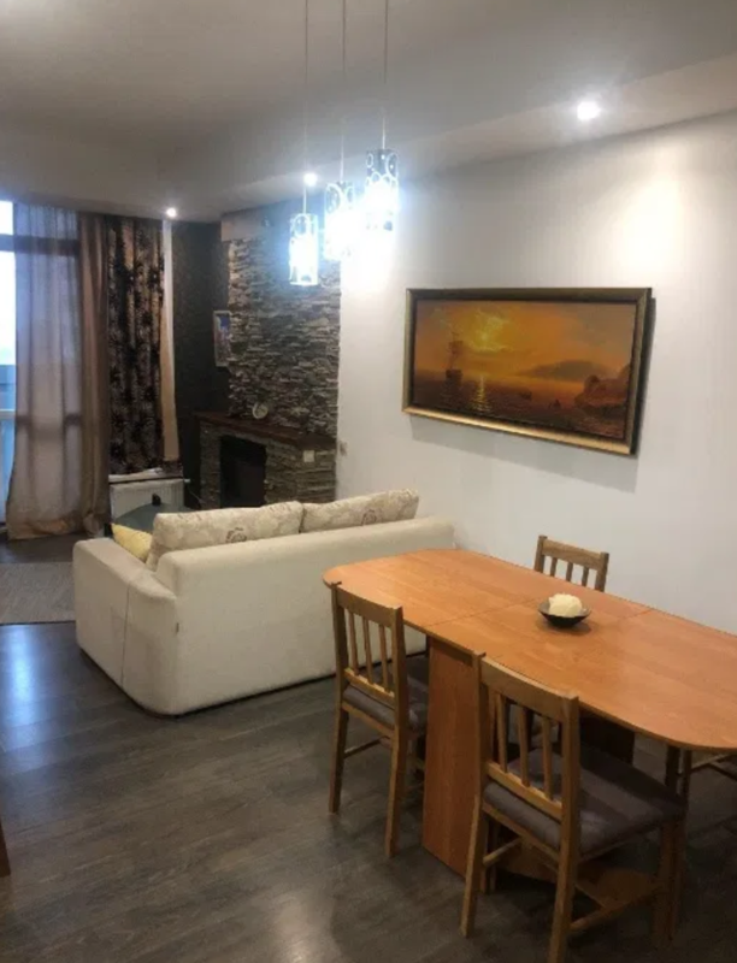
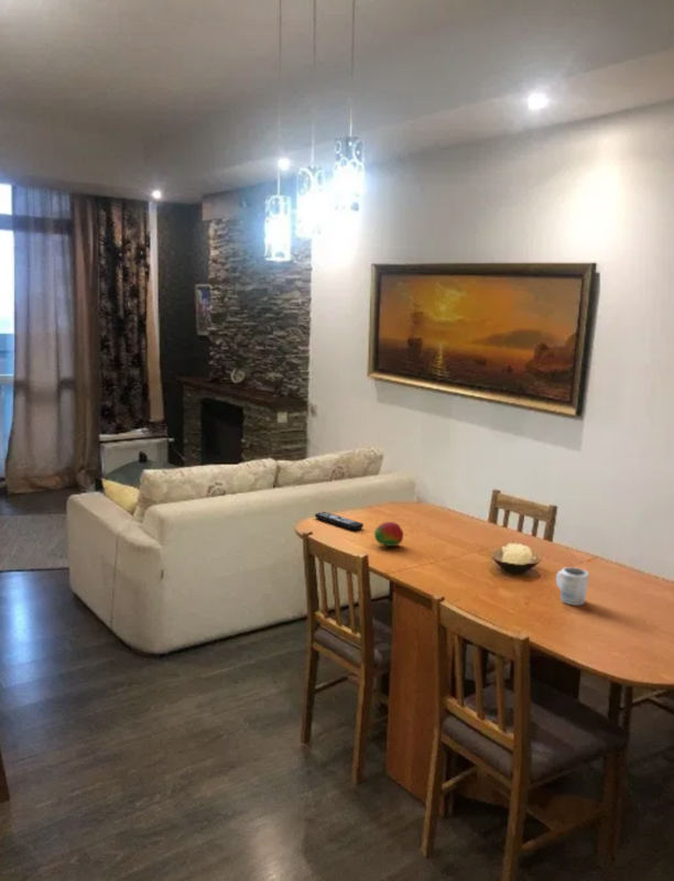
+ fruit (388, 534)
+ remote control (338, 520)
+ mug (569, 584)
